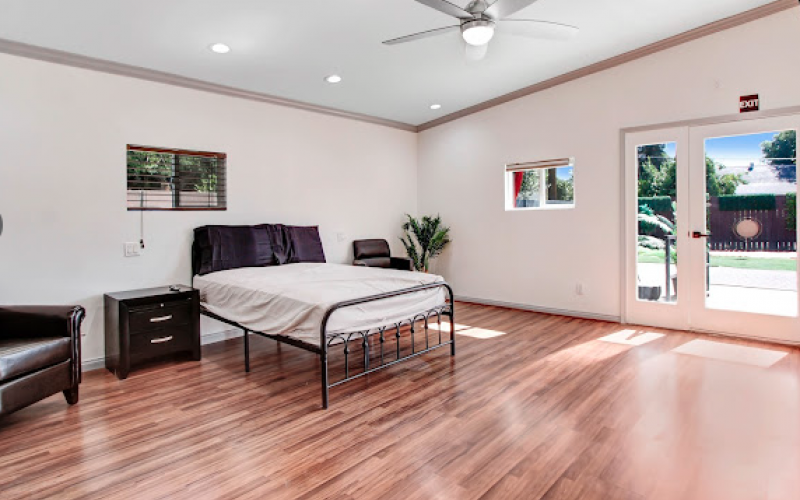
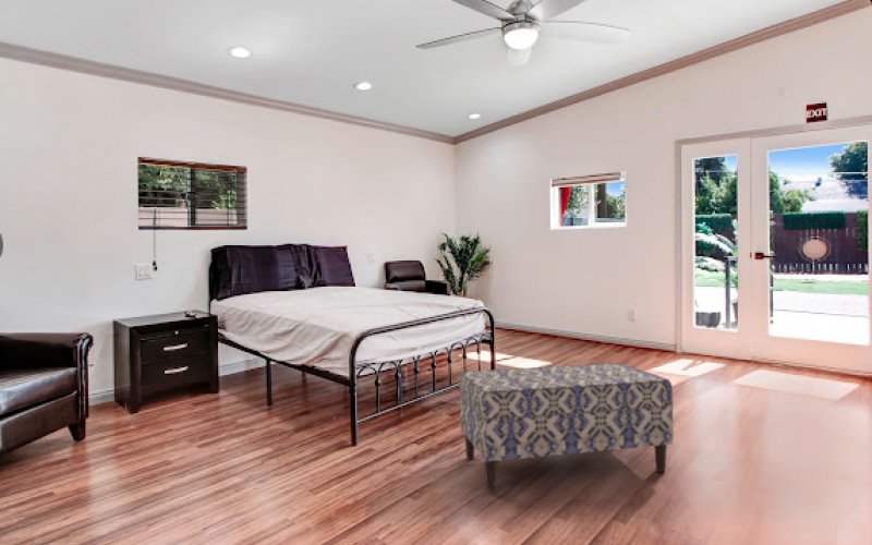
+ bench (560, 420)
